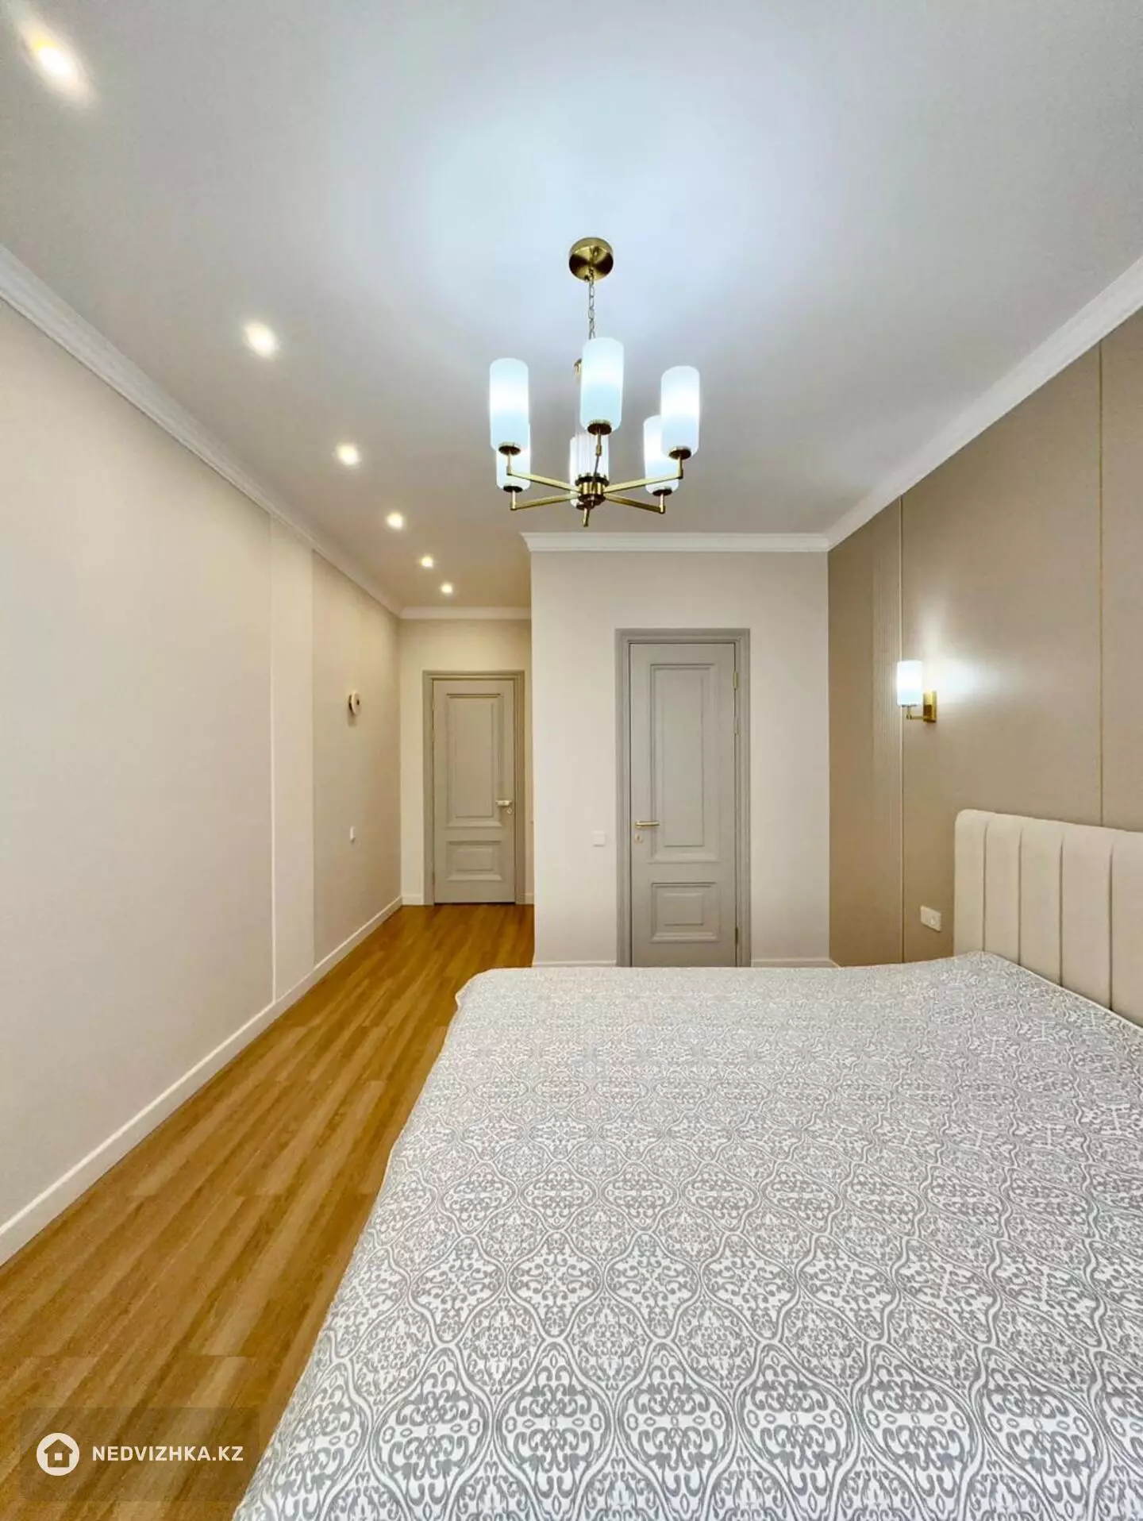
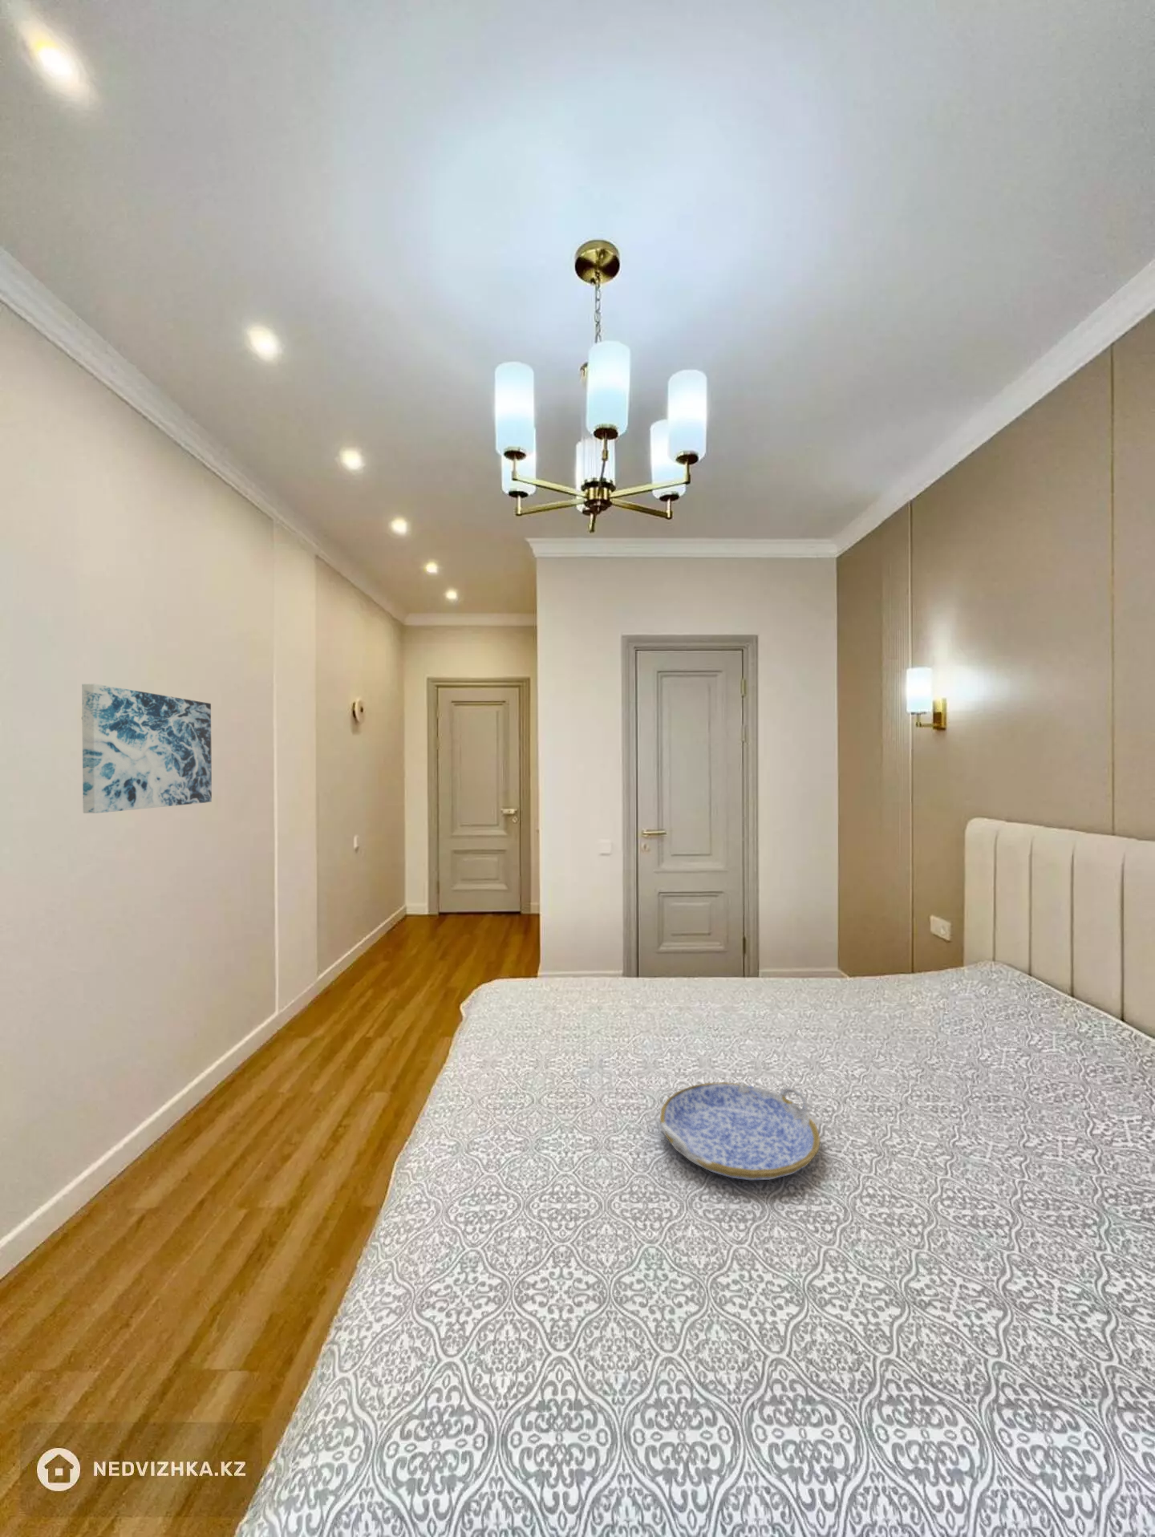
+ wall art (155, 751)
+ serving tray (738, 1125)
